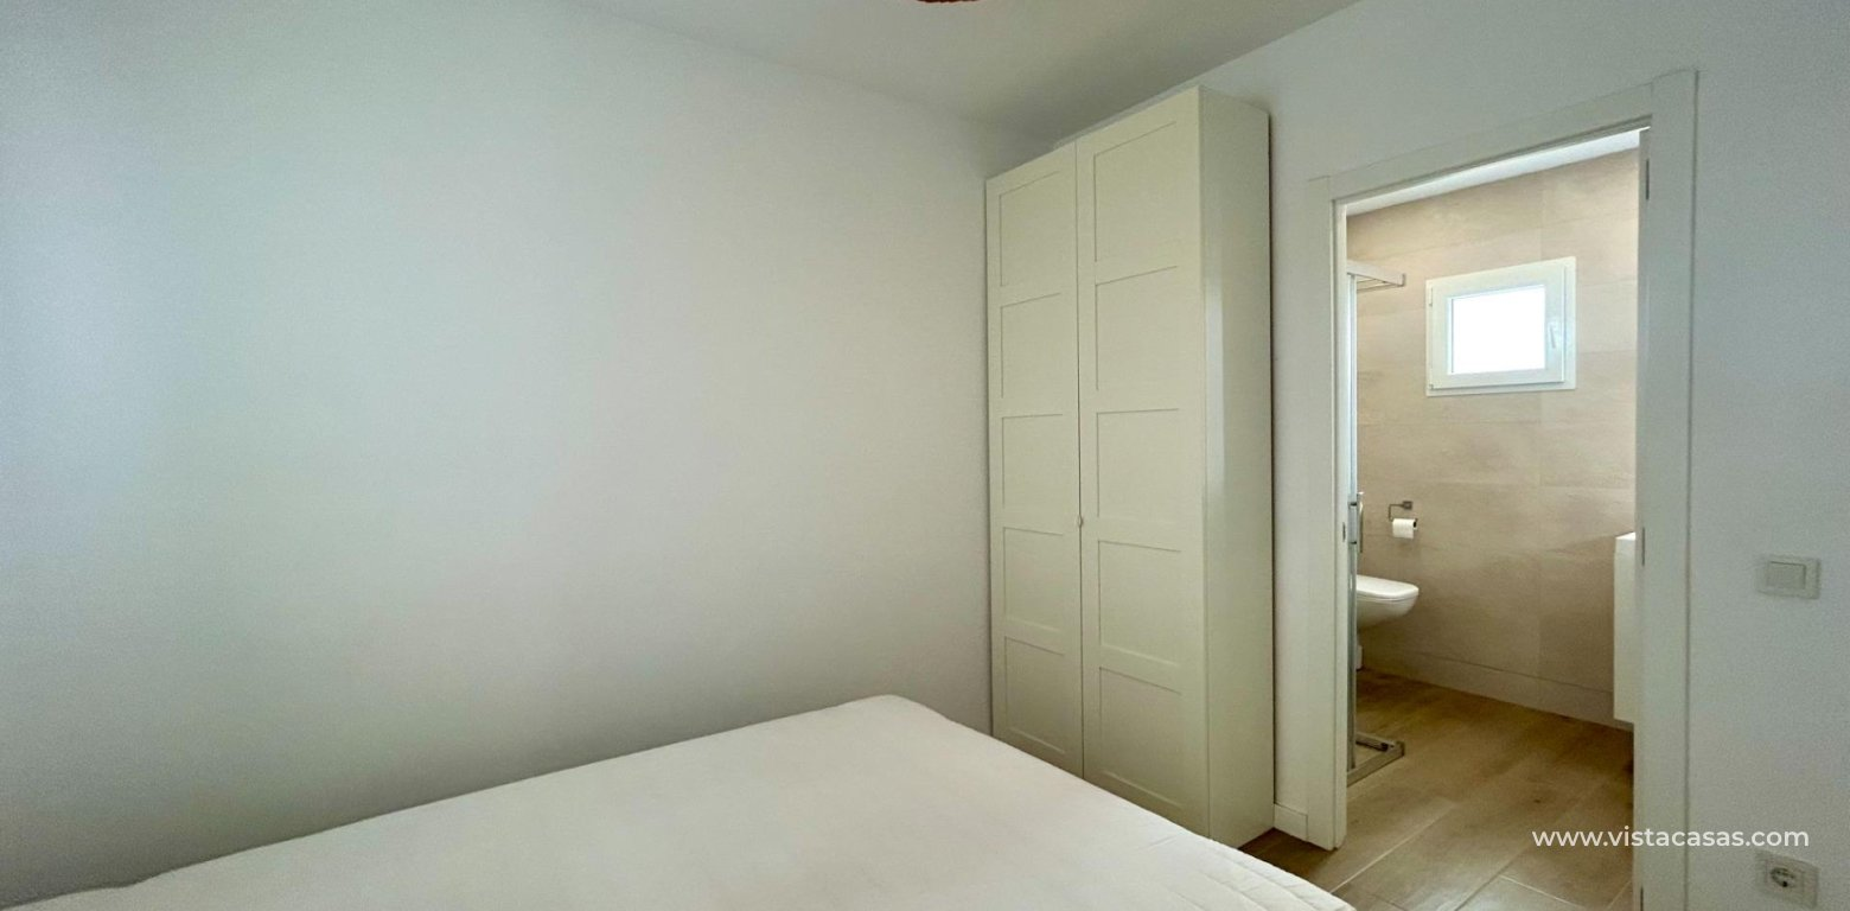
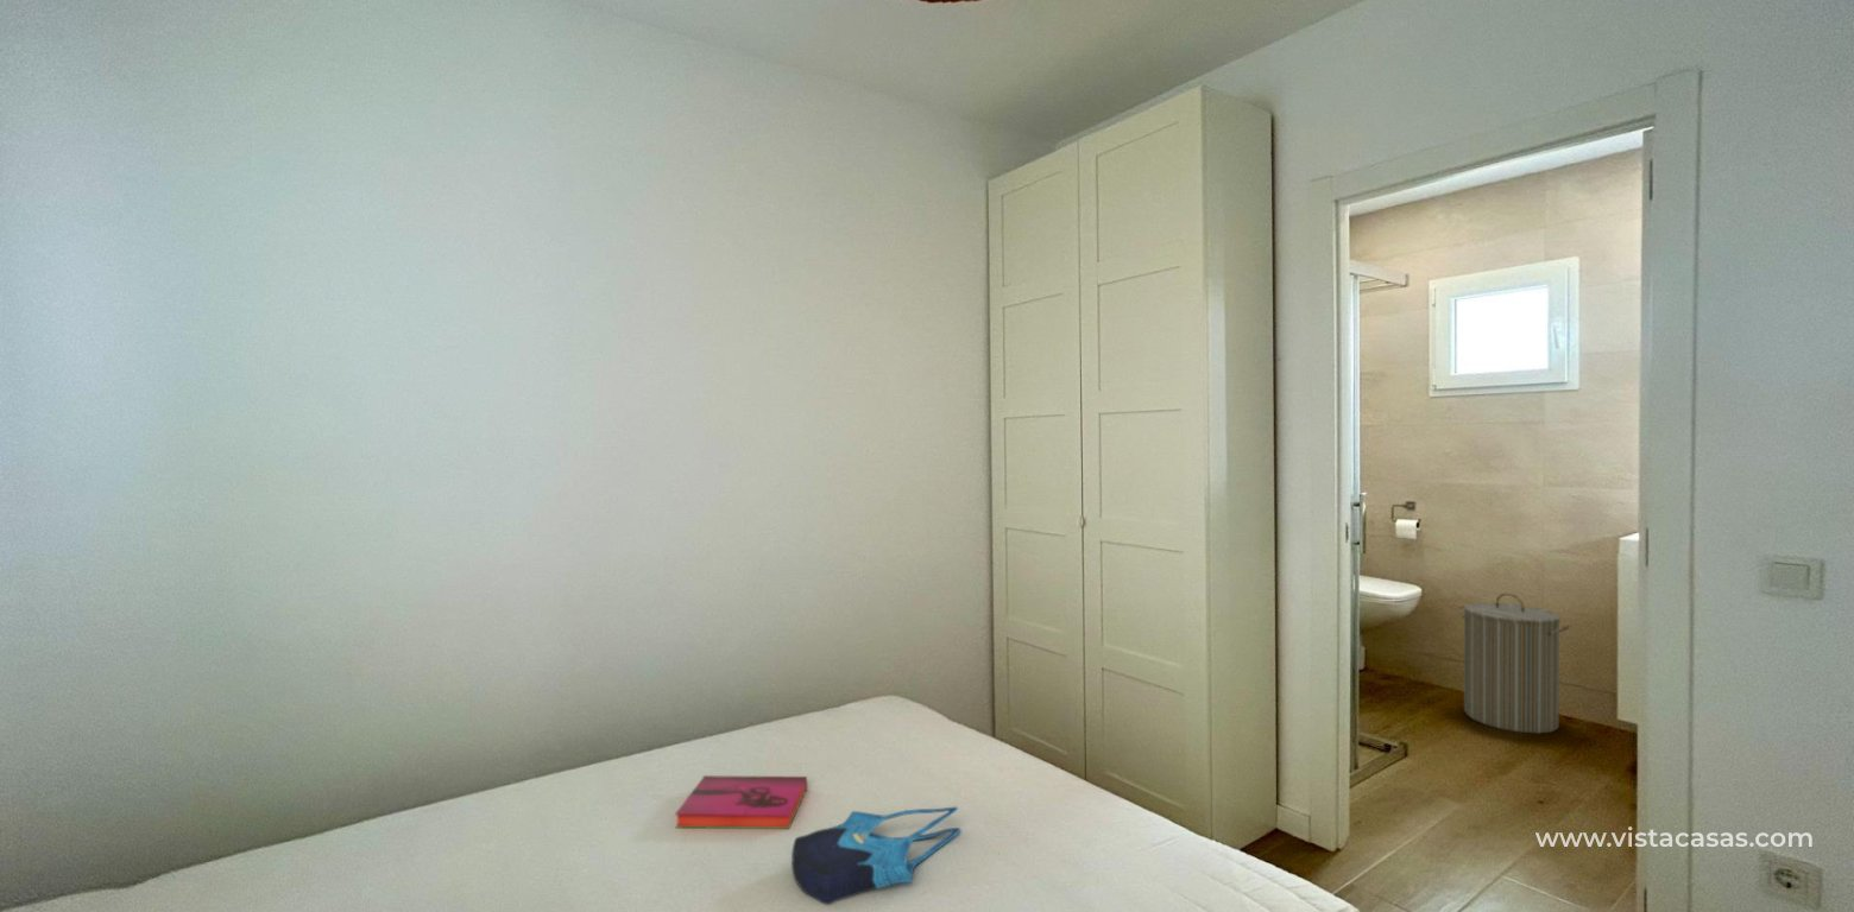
+ laundry hamper (1509, 656)
+ tote bag (883, 844)
+ hardback book (744, 800)
